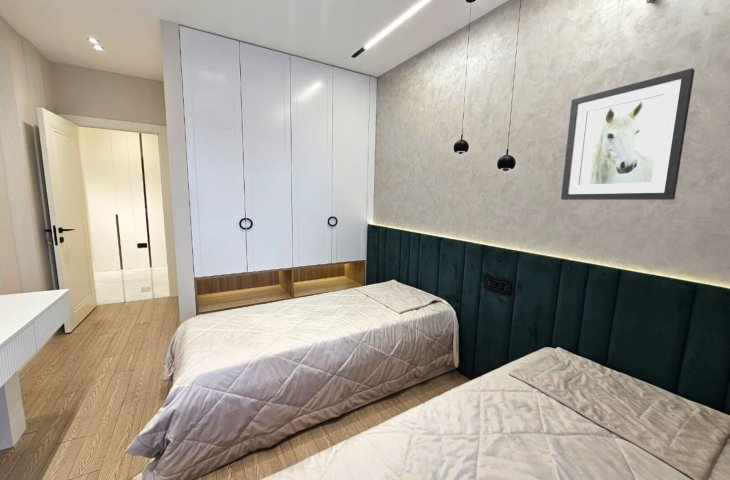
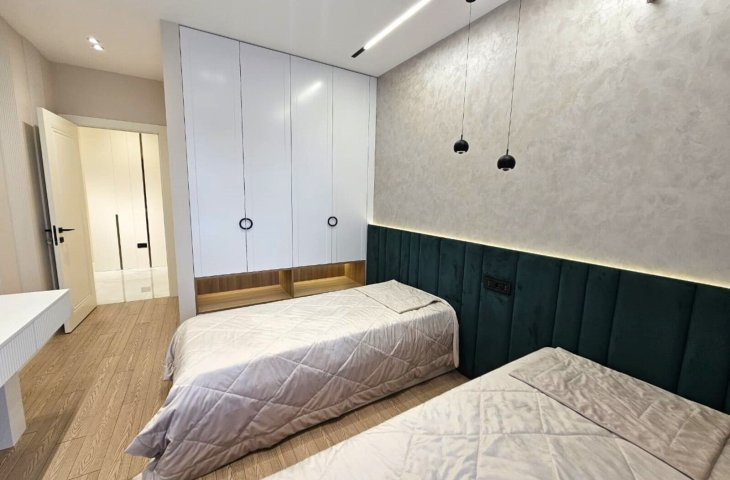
- wall art (617, 144)
